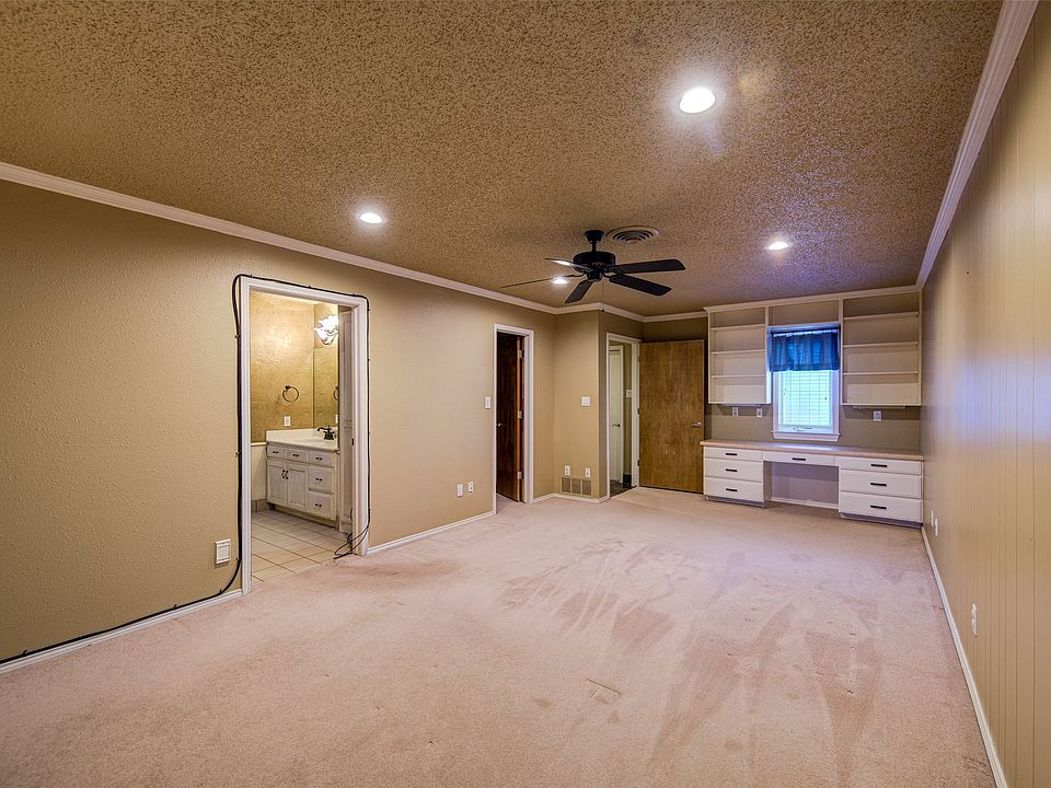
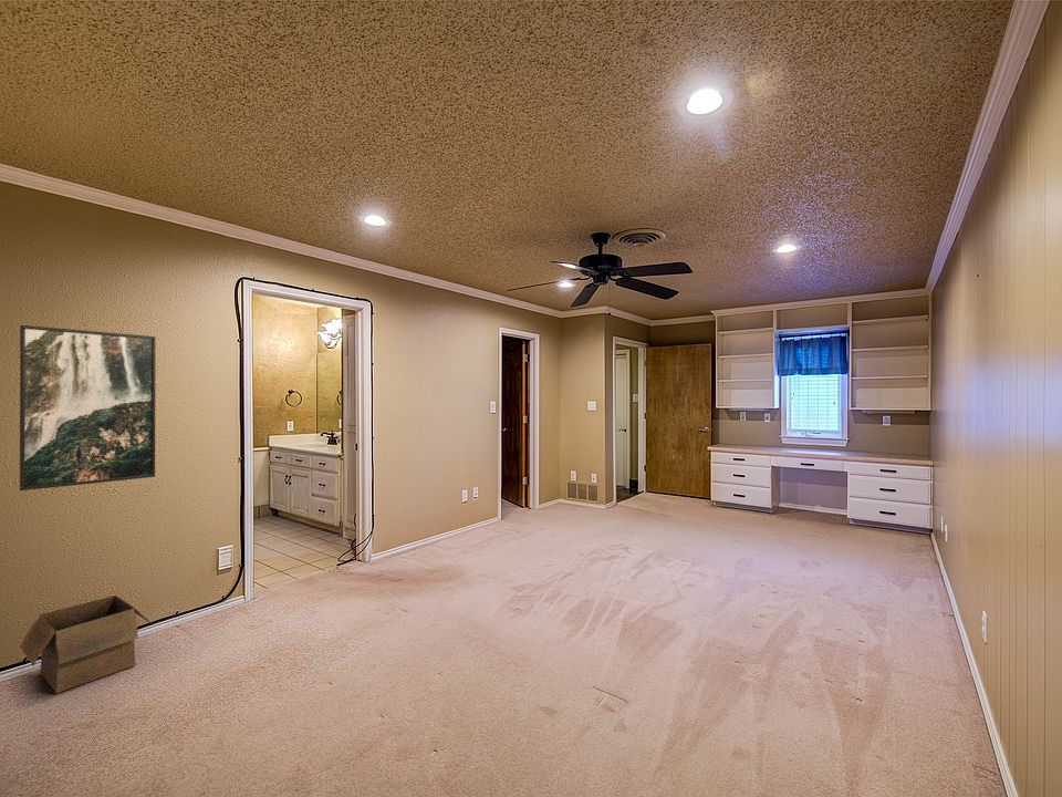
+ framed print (93, 406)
+ box (87, 639)
